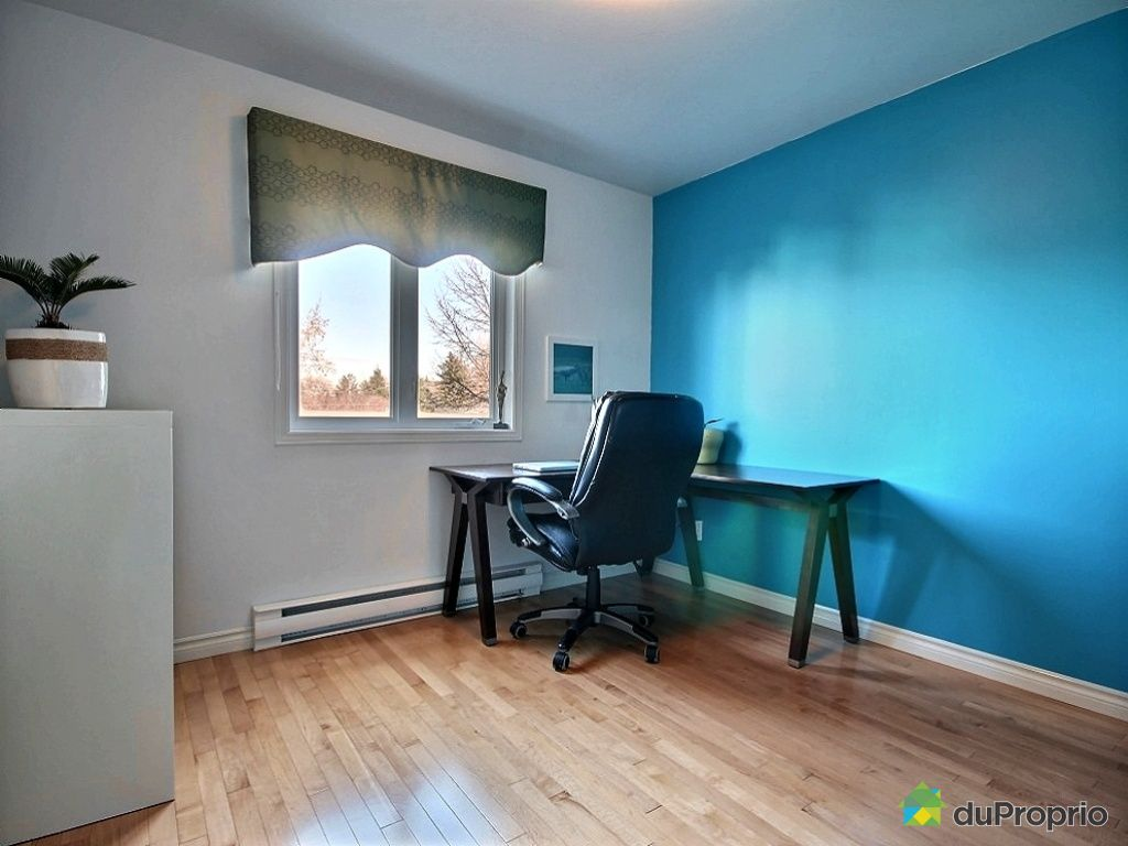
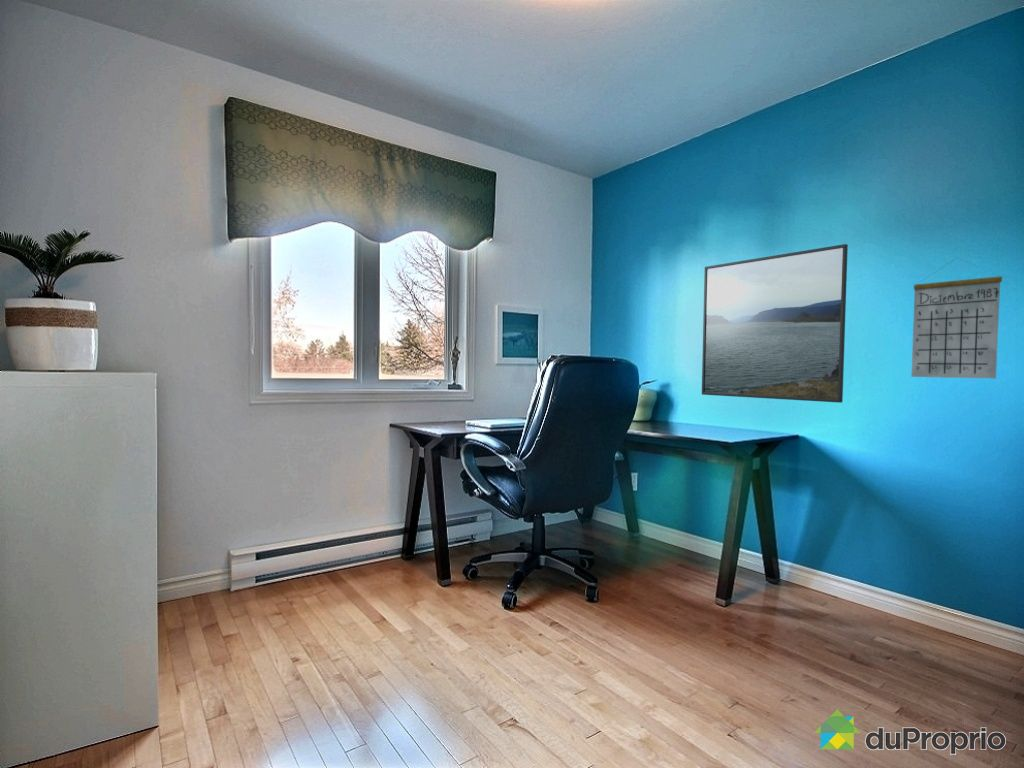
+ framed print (766, 327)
+ calendar (954, 317)
